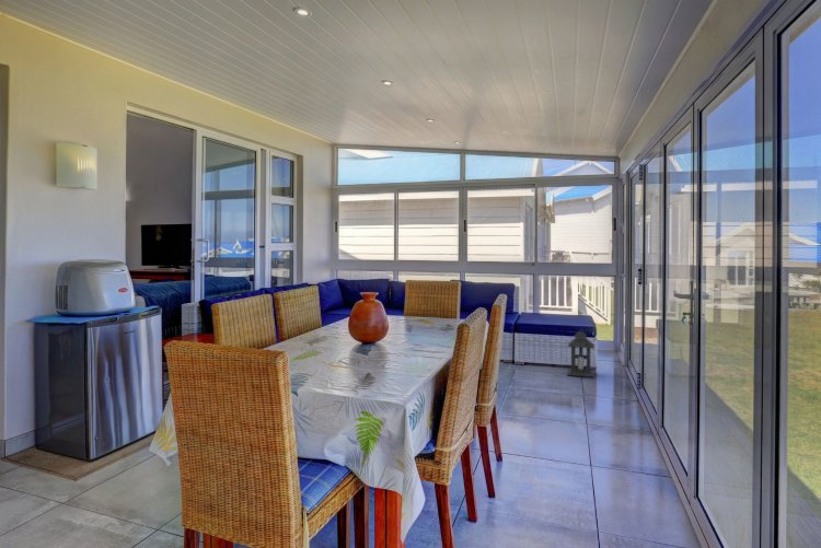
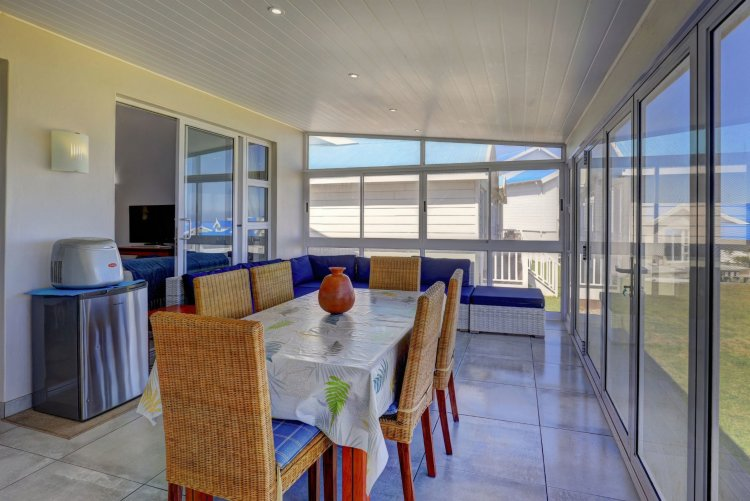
- lantern (580, 351)
